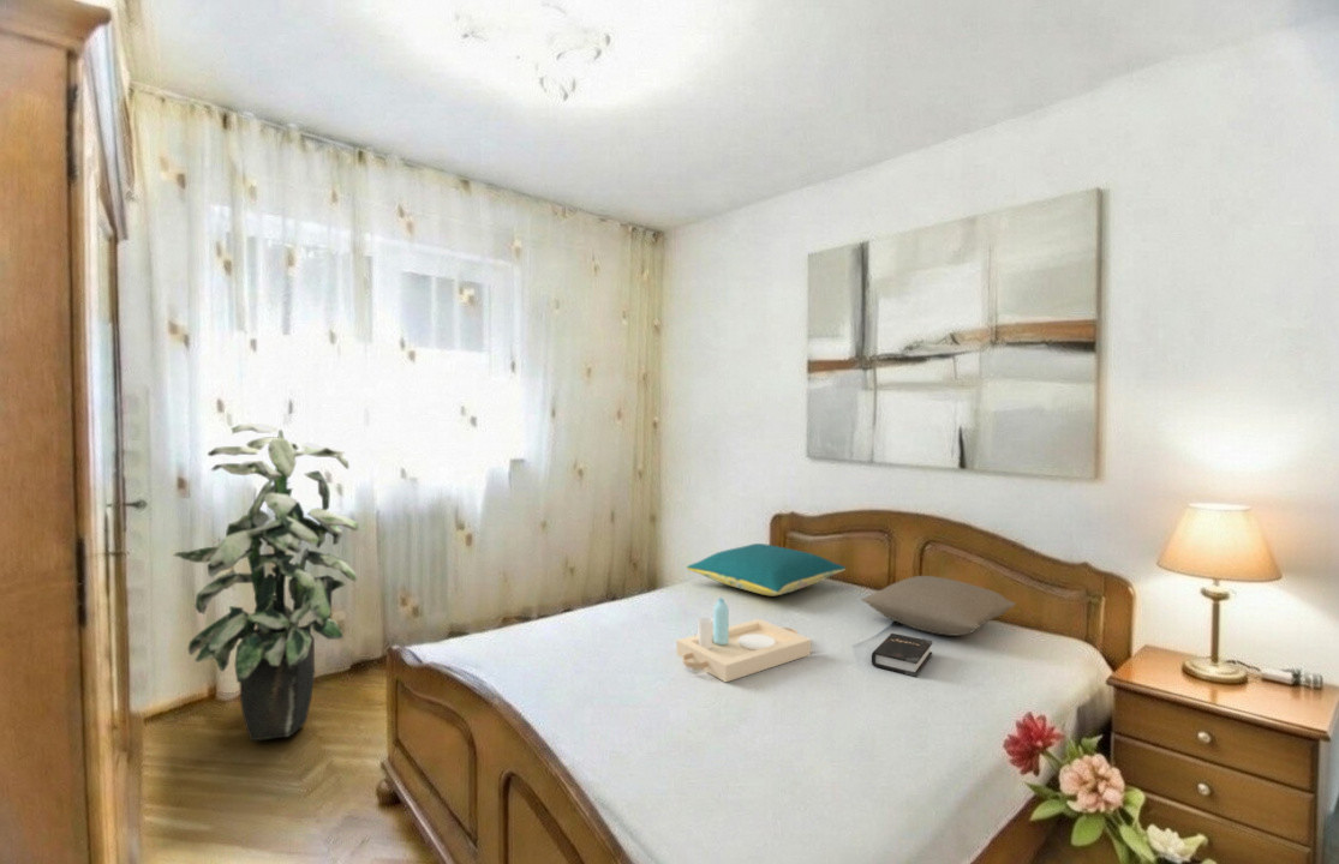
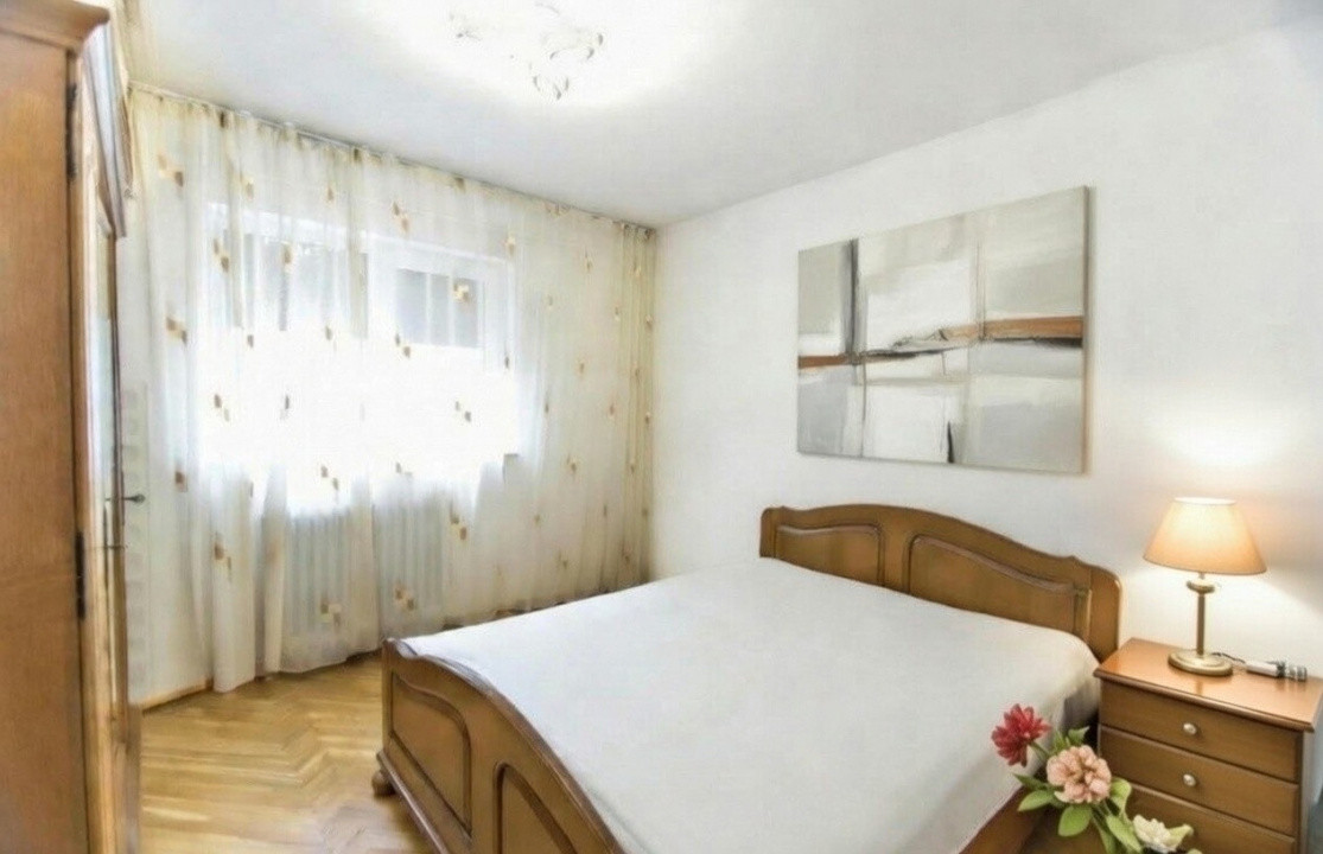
- pillow (765, 568)
- serving tray (743, 628)
- indoor plant (270, 576)
- pillow (938, 602)
- hardback book (902, 653)
